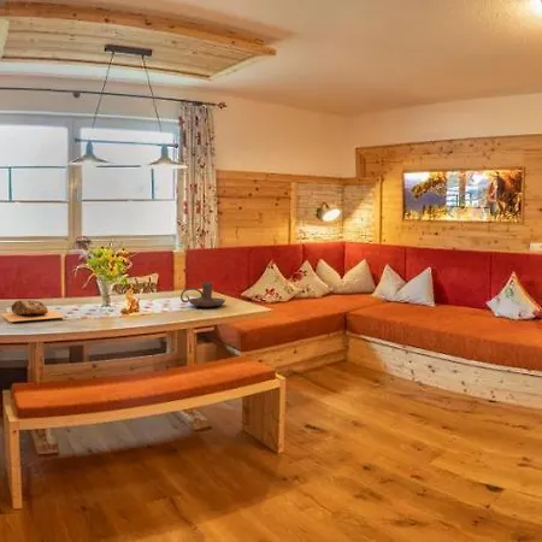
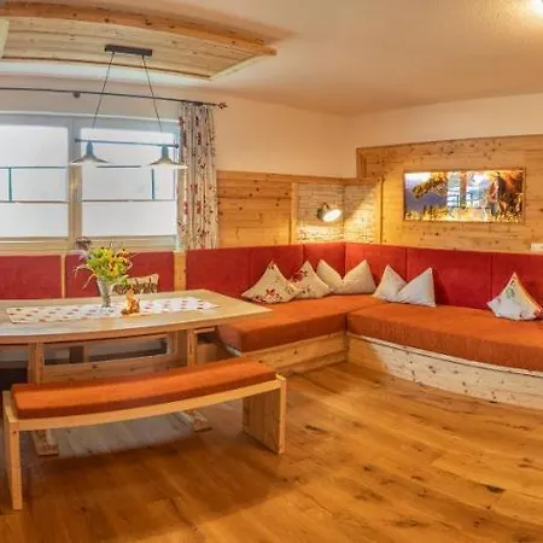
- candle holder (202, 294)
- mineral sample (31, 307)
